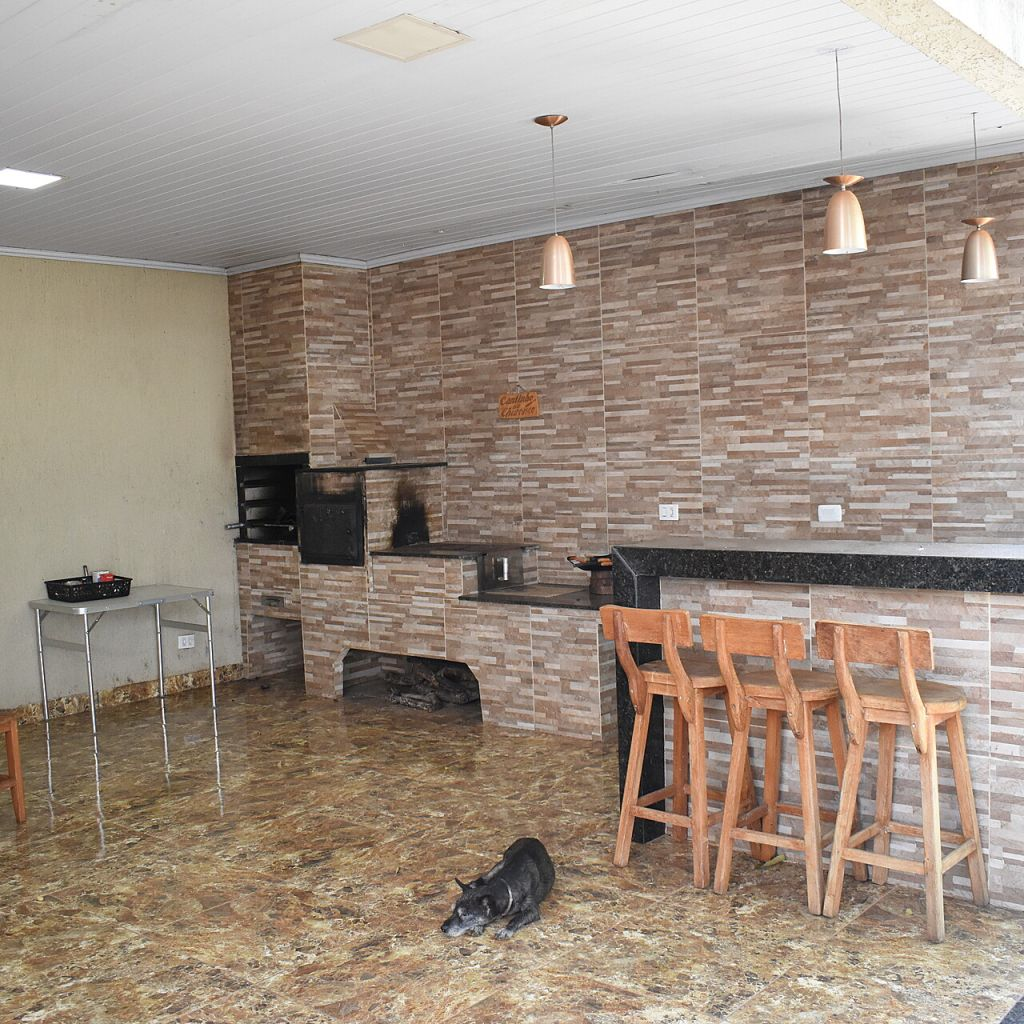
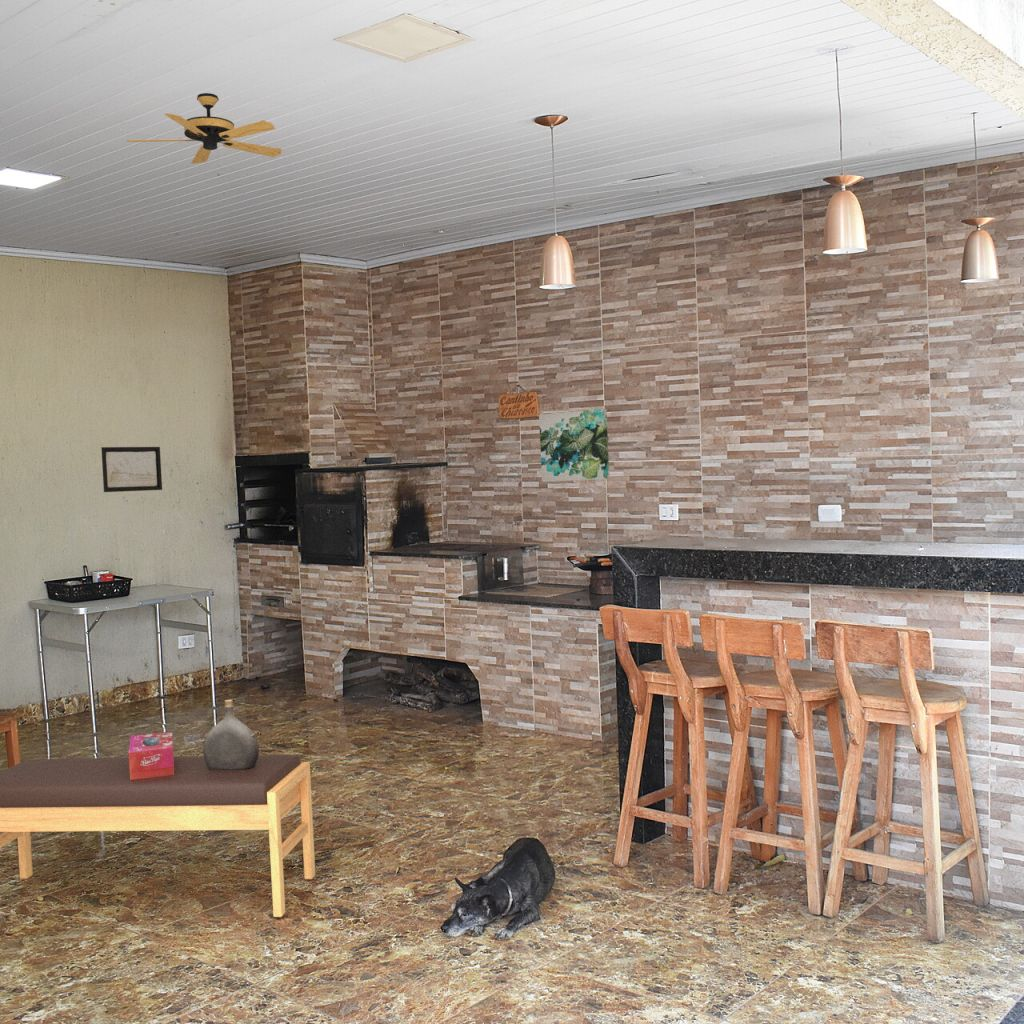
+ bench (141, 830)
+ tissue box (152, 754)
+ wall art (132, 469)
+ ceiling fan (205, 137)
+ wall art (573, 446)
+ water jug (230, 733)
